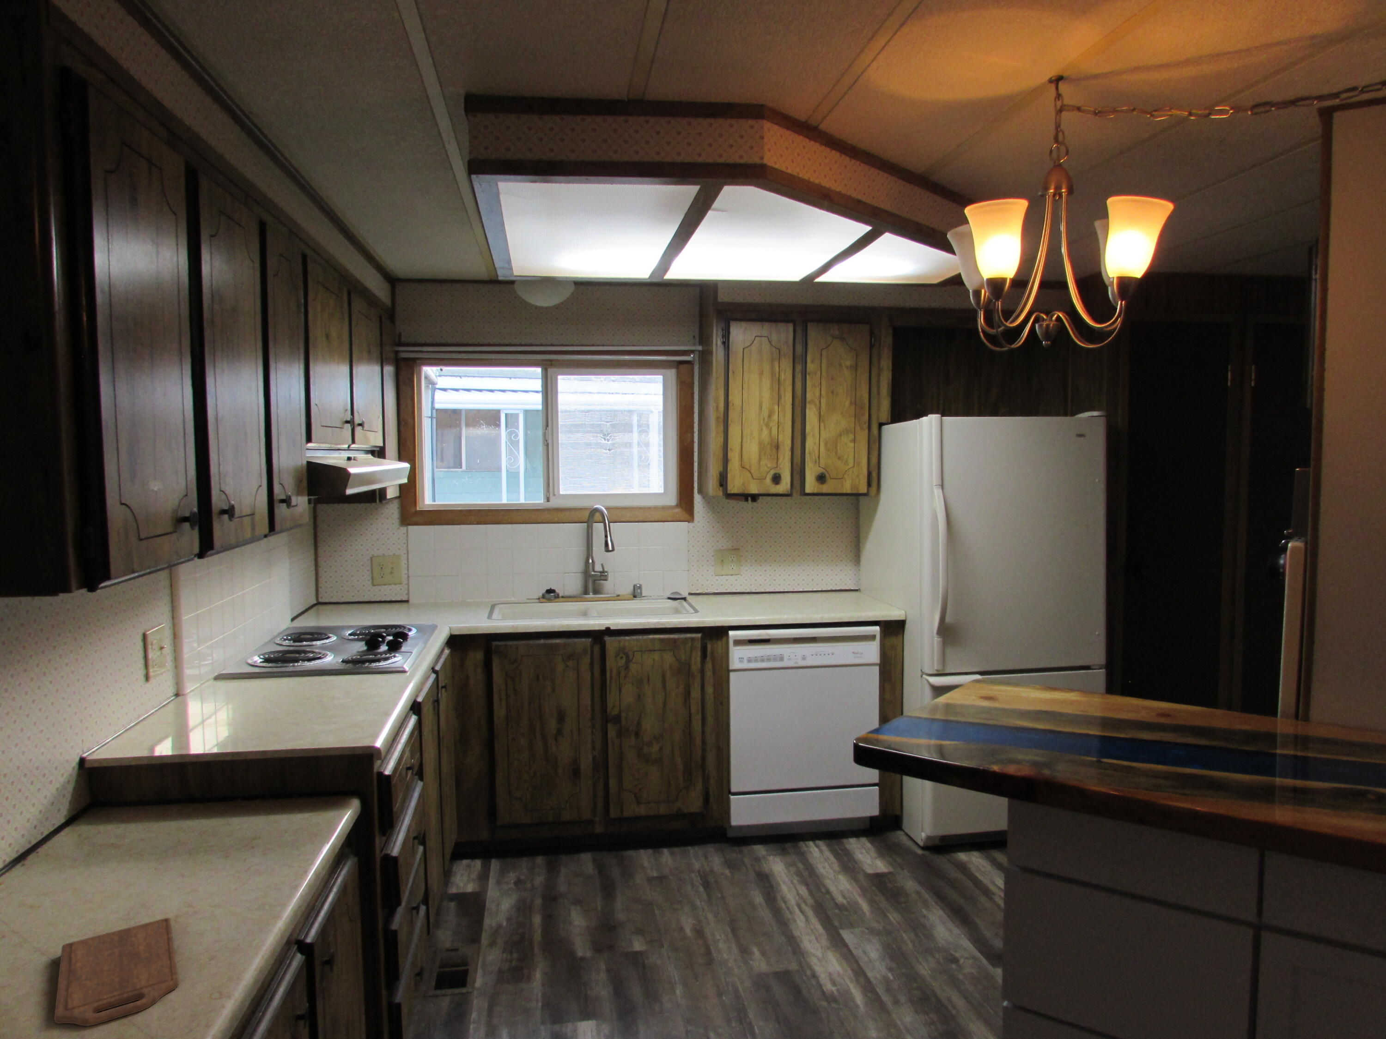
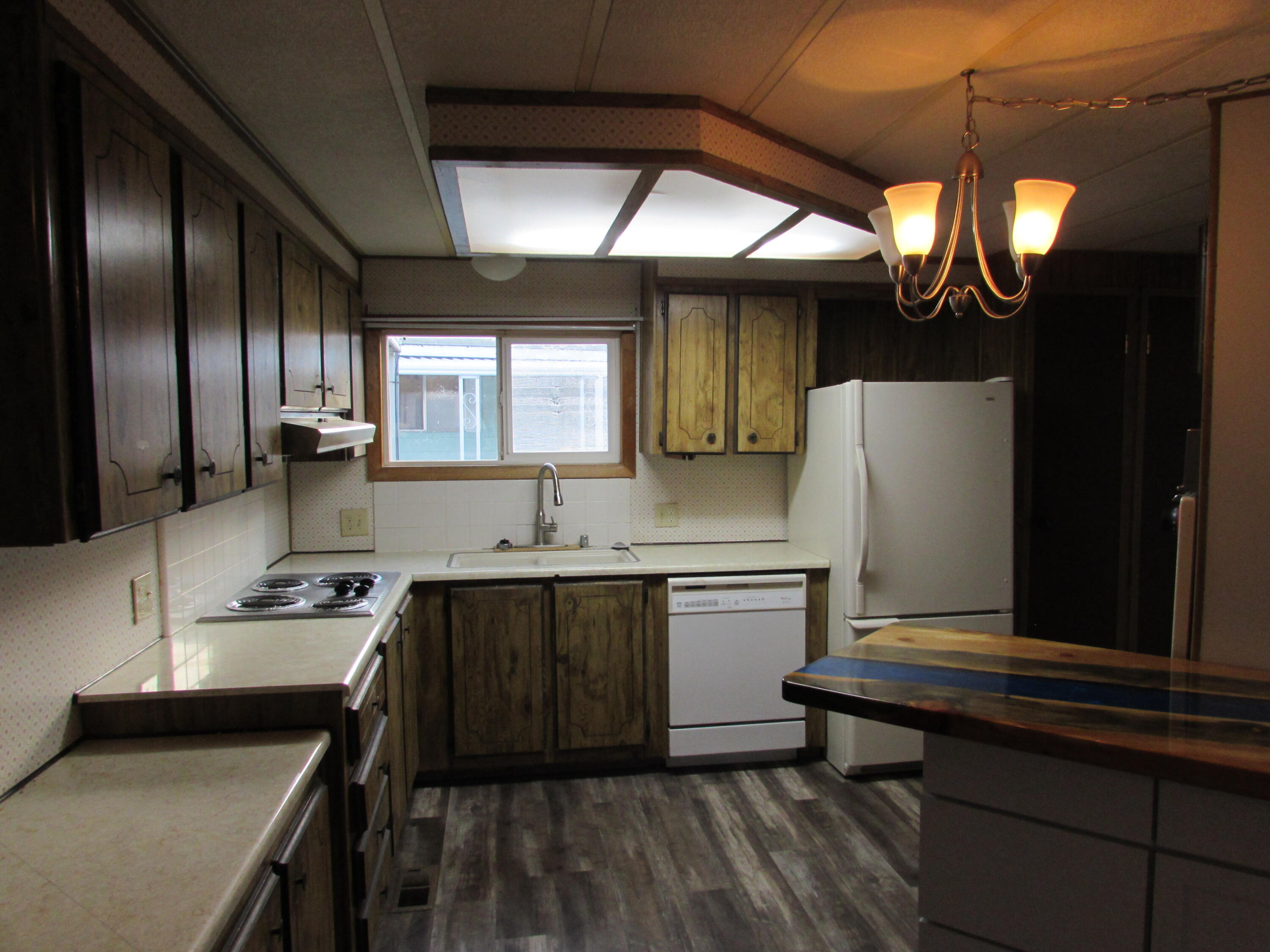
- cutting board (118, 970)
